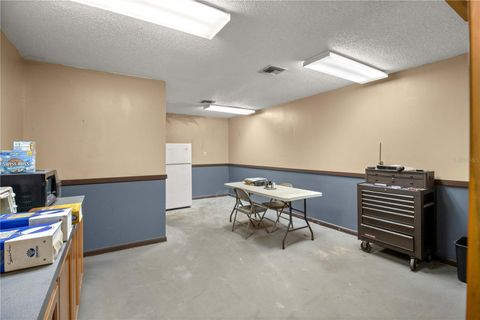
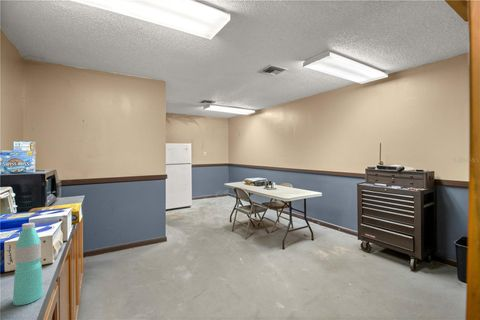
+ water bottle (28, 261)
